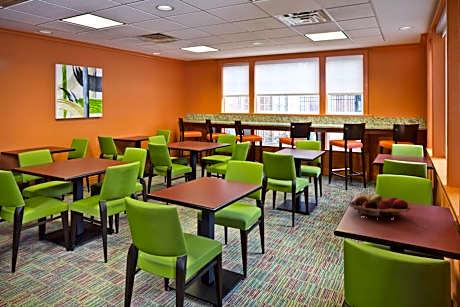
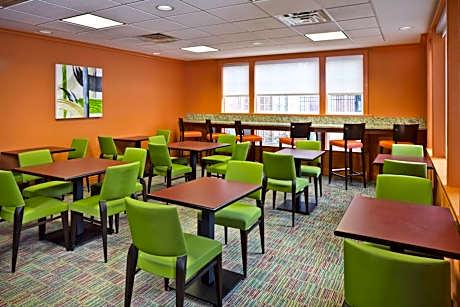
- fruit basket (378, 205)
